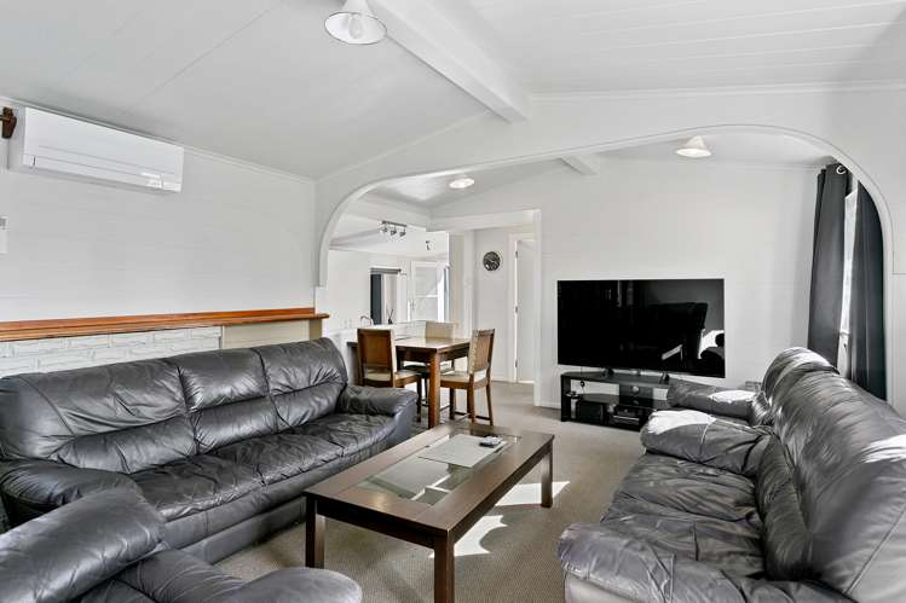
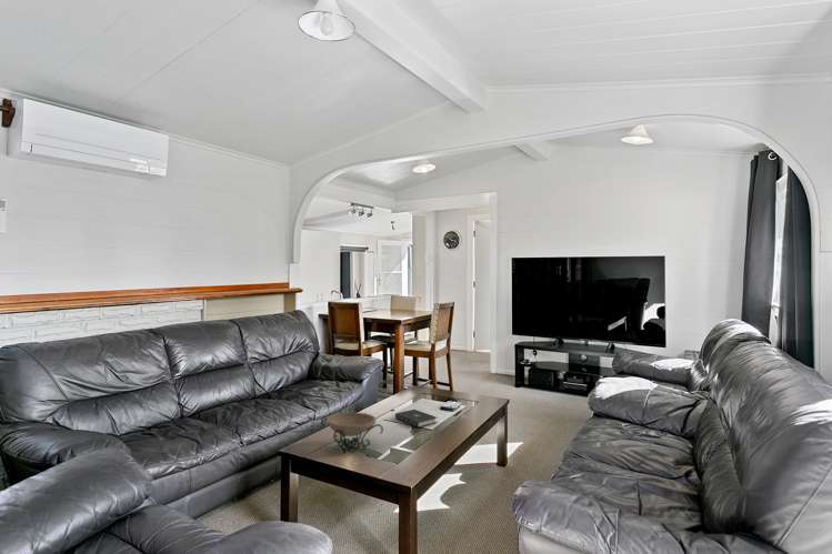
+ decorative bowl (351, 433)
+ book (415, 417)
